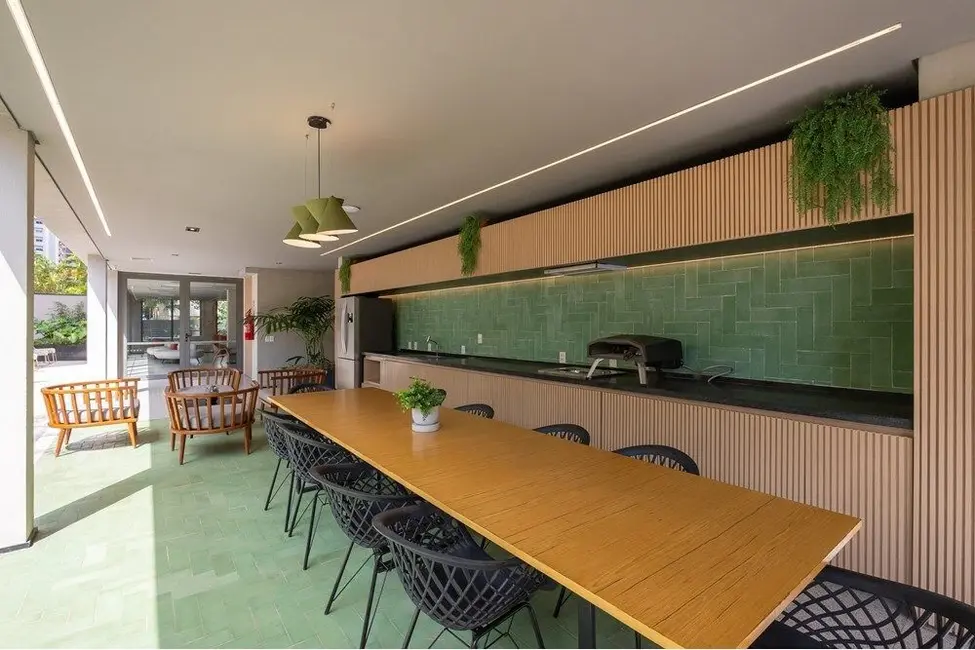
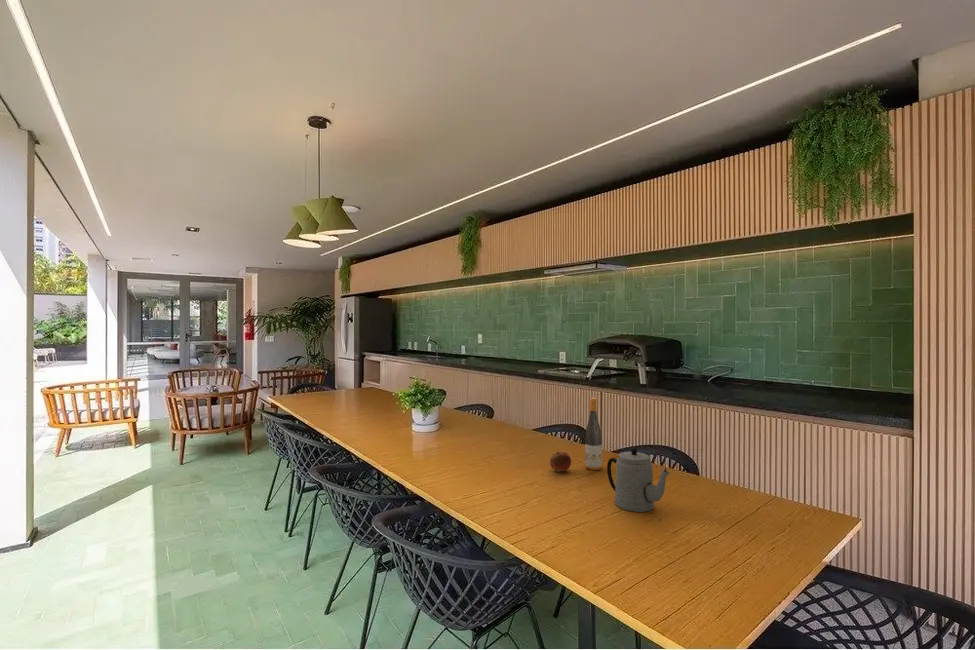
+ wine bottle (593, 432)
+ teapot (636, 476)
+ fruit (560, 461)
